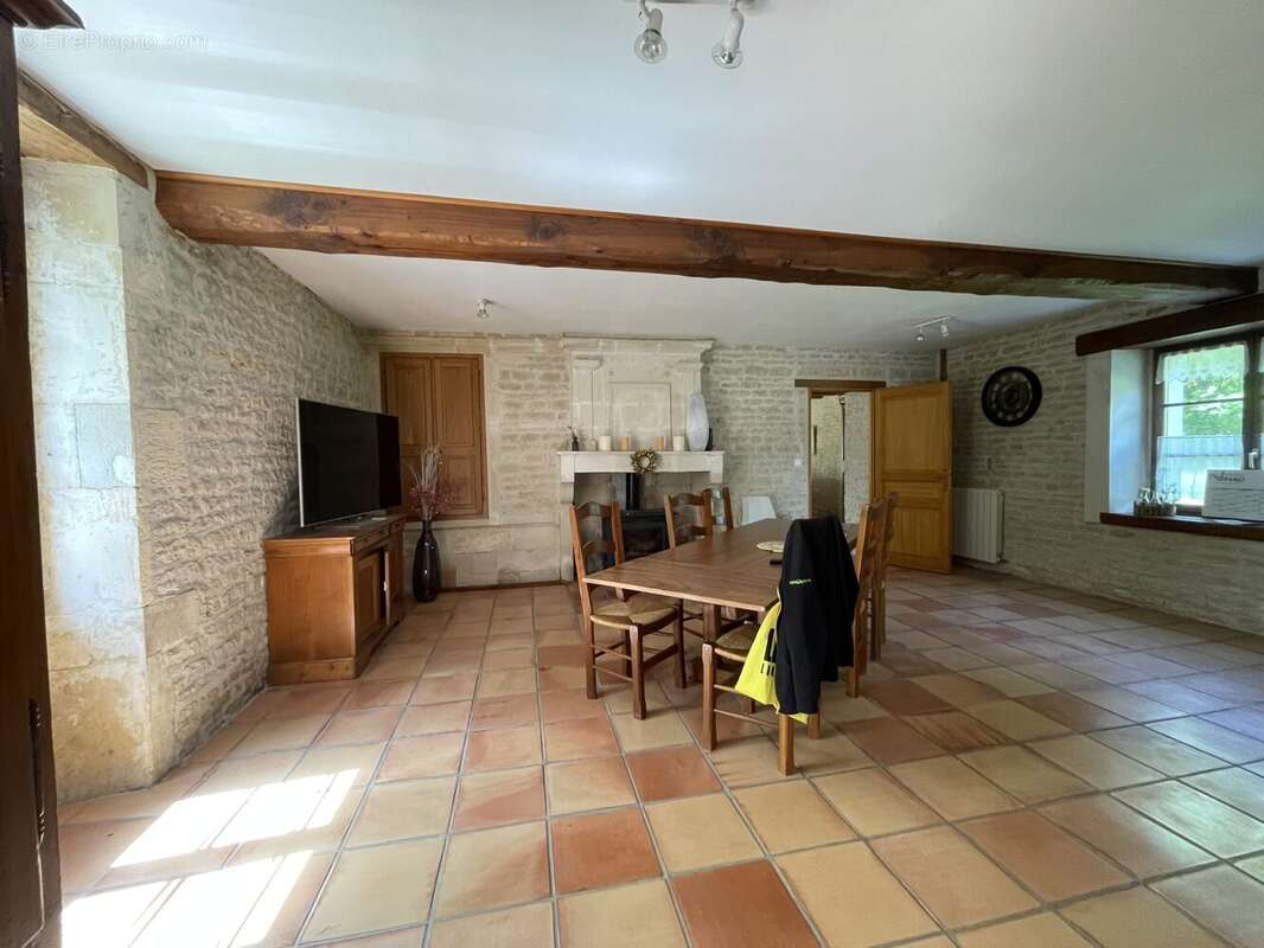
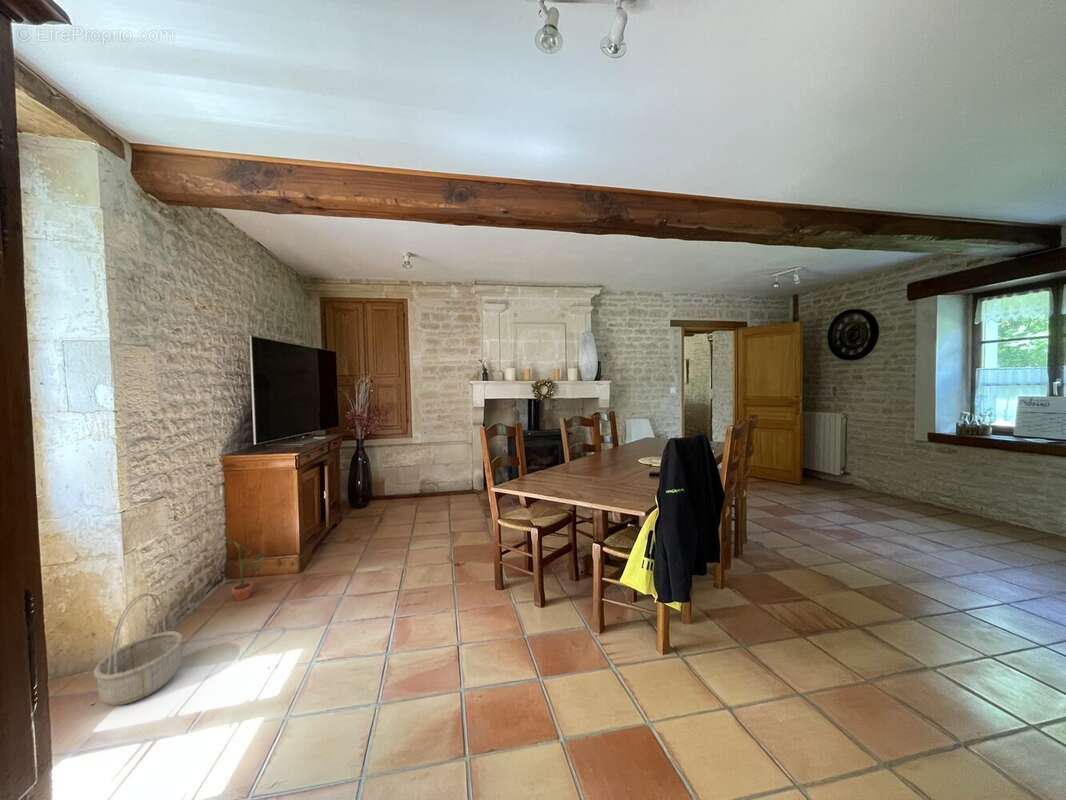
+ basket (140, 641)
+ potted plant (240, 568)
